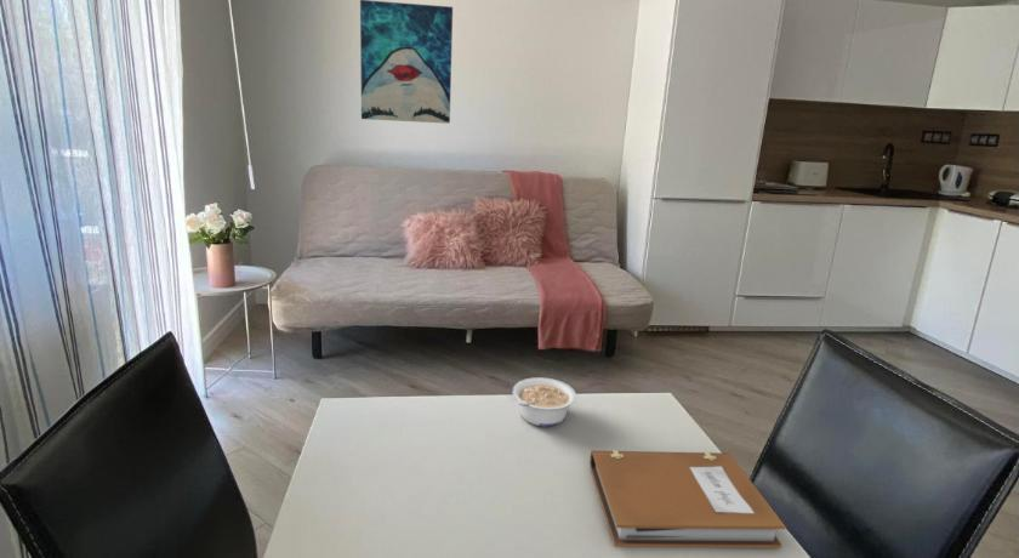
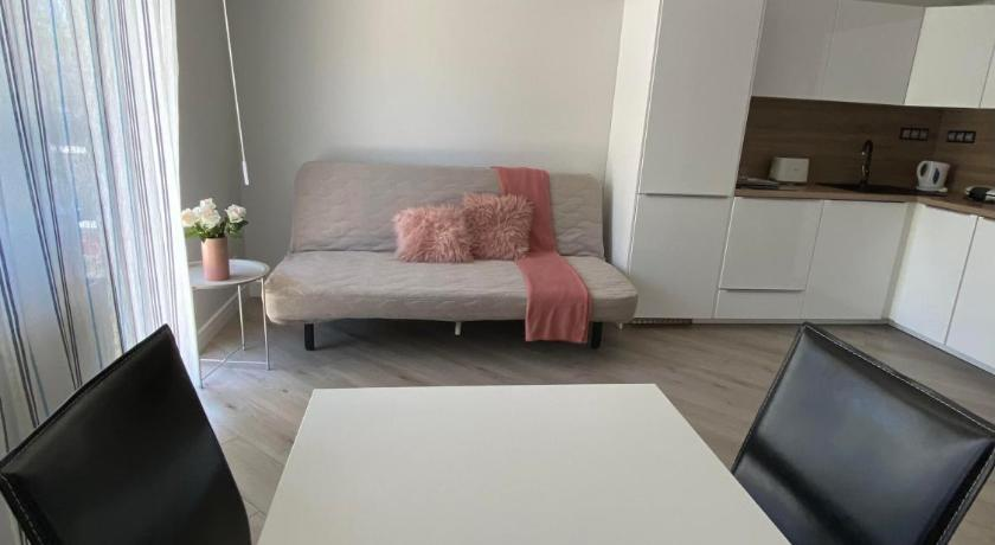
- wall art (406, 63)
- legume (543, 403)
- notebook (681, 492)
